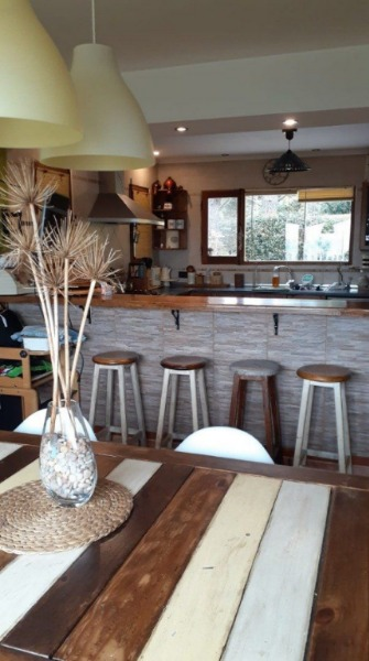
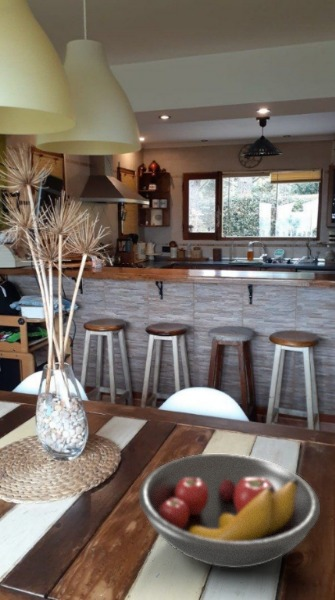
+ fruit bowl (227, 508)
